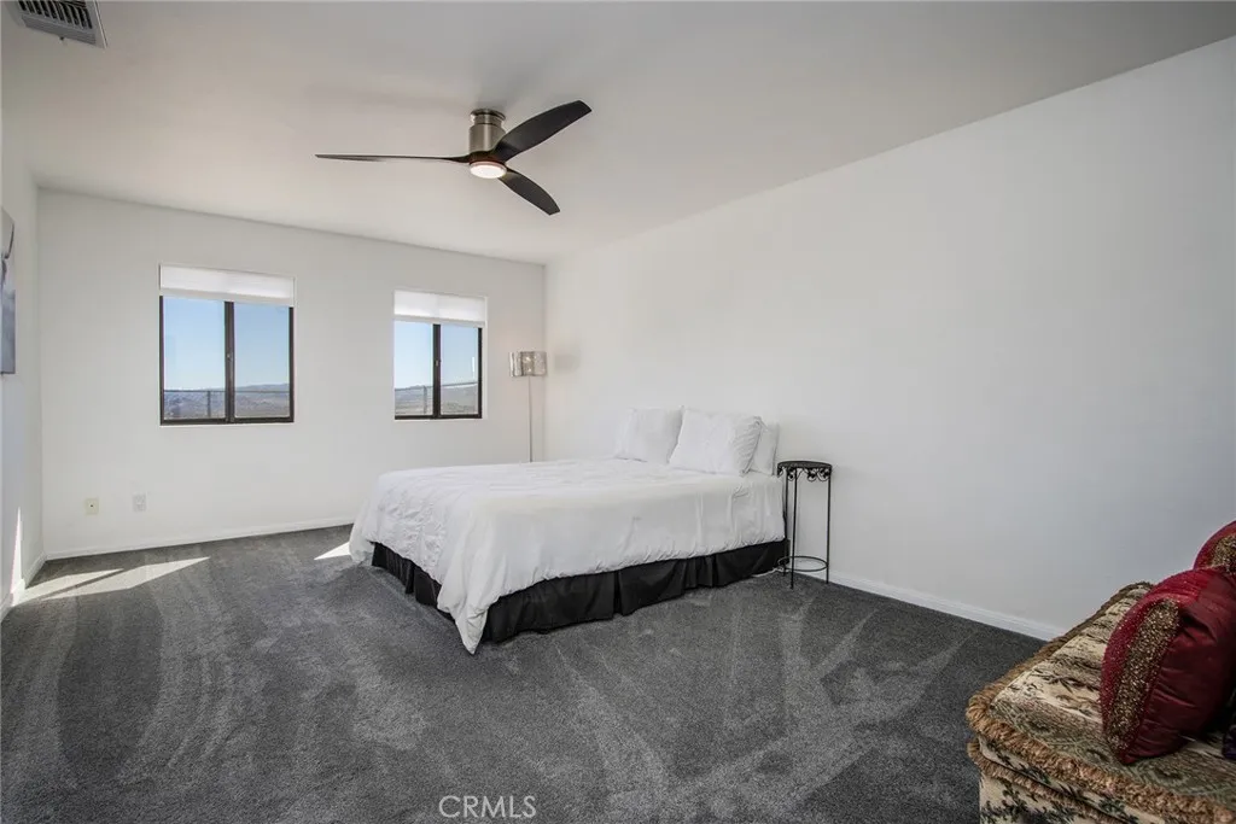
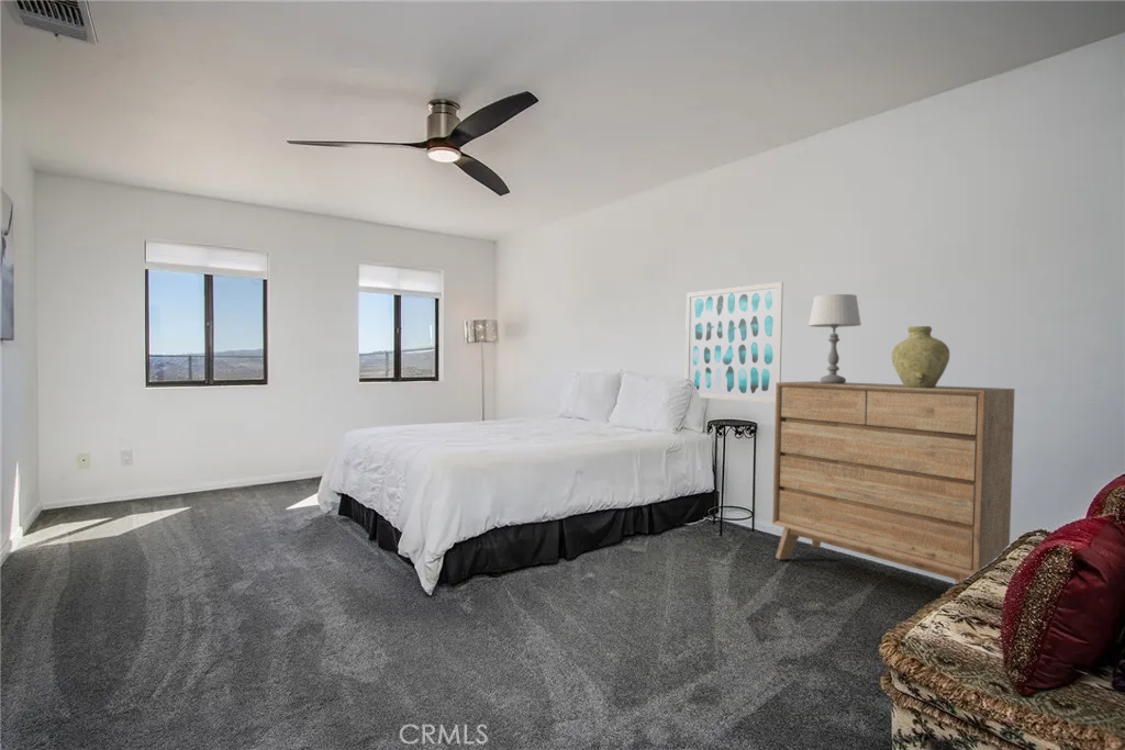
+ wall art (729, 344)
+ vase (920, 356)
+ dresser (881, 480)
+ table lamp (834, 339)
